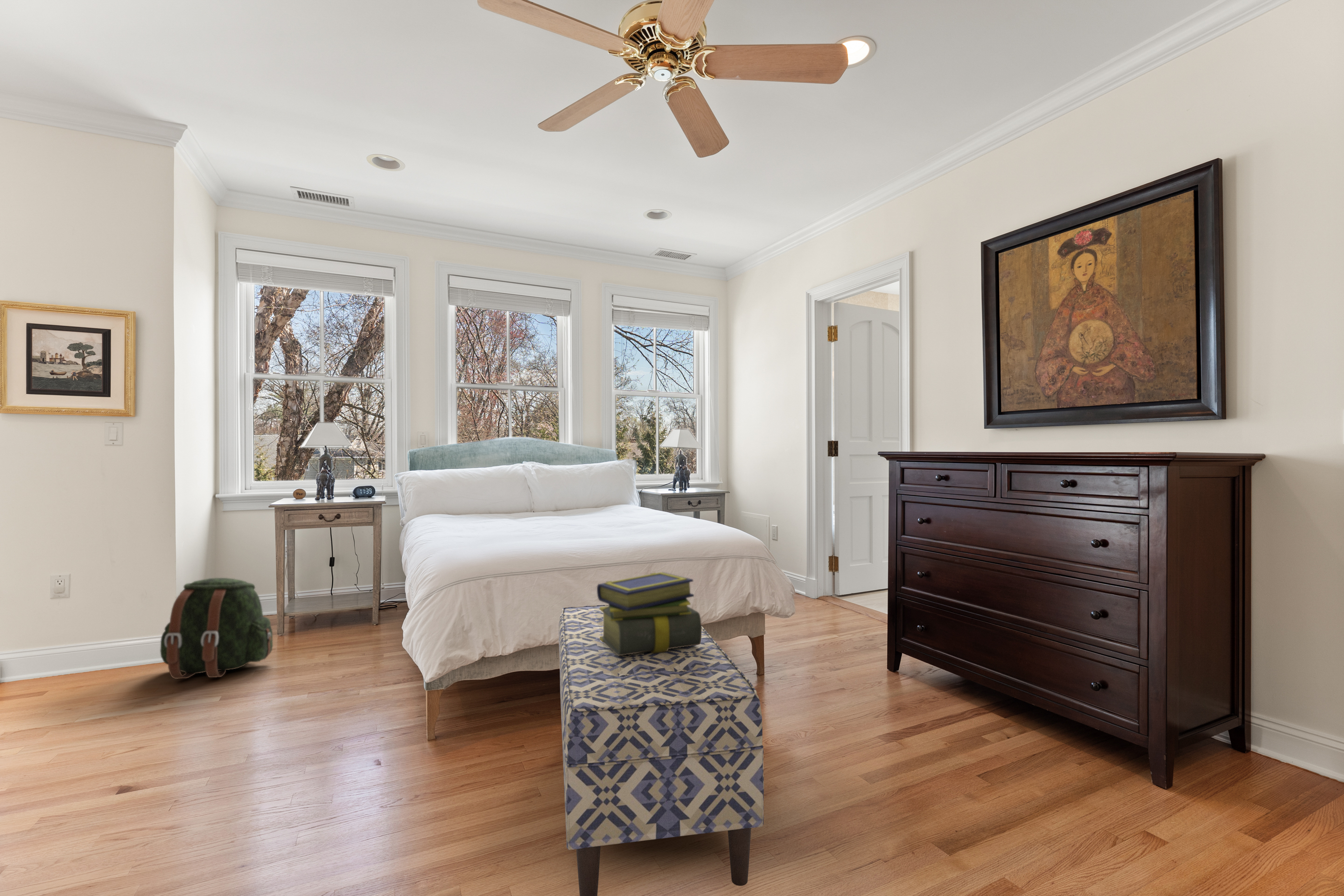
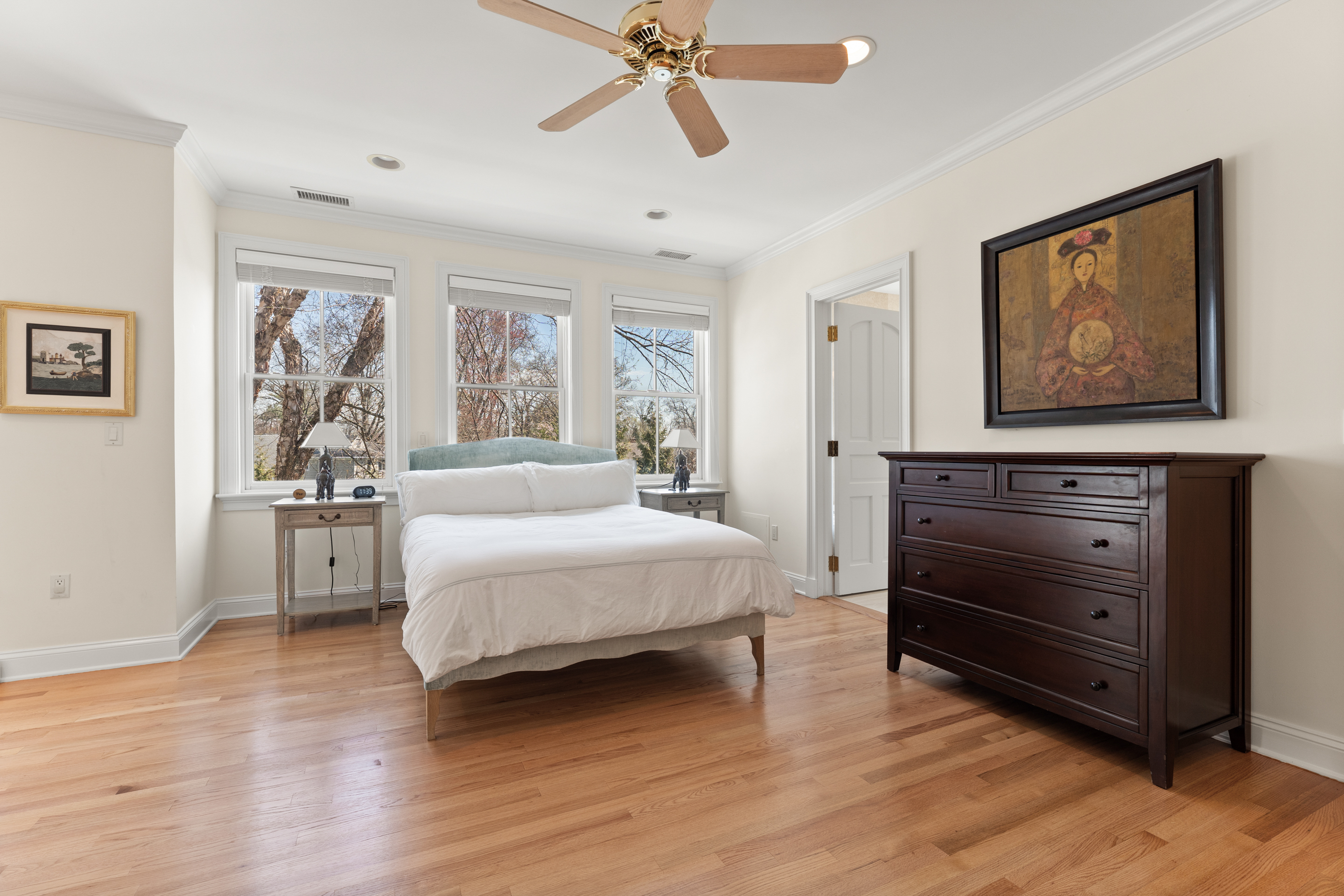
- bench (639, 716)
- stack of books (647, 611)
- backpack (214, 624)
